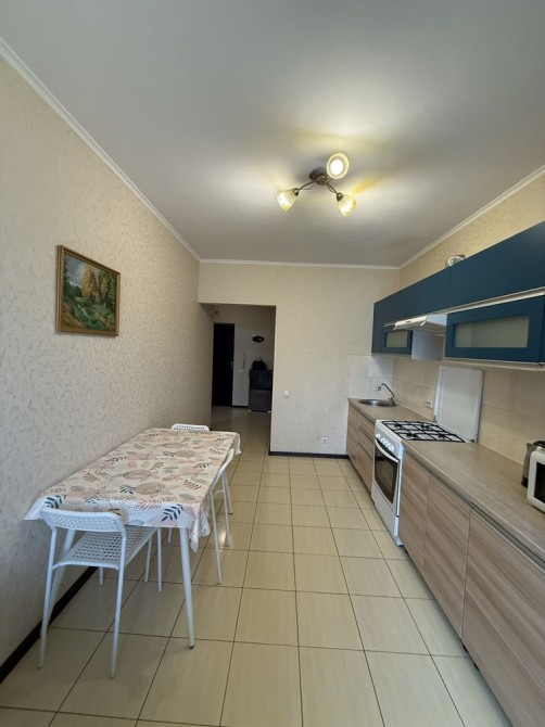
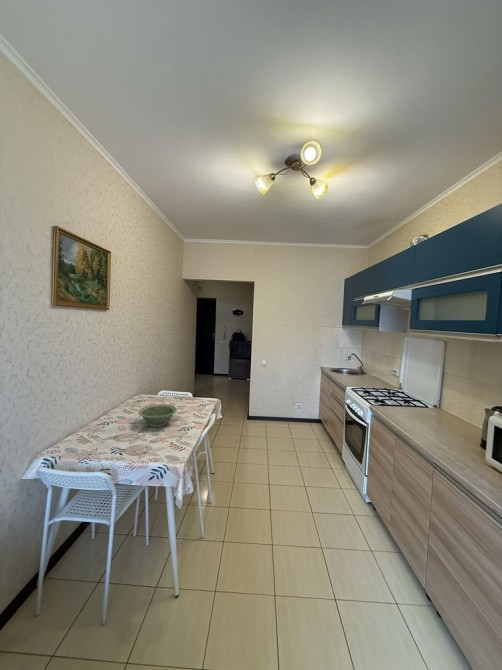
+ bowl (157, 416)
